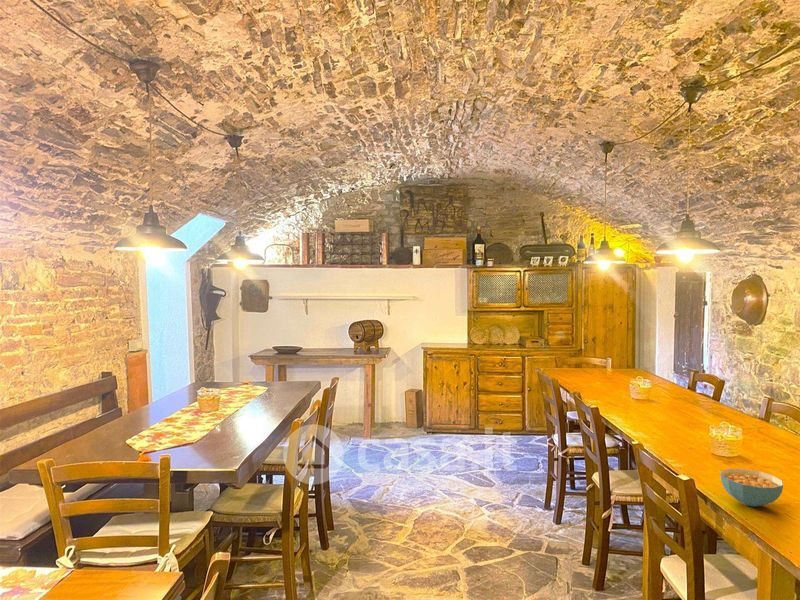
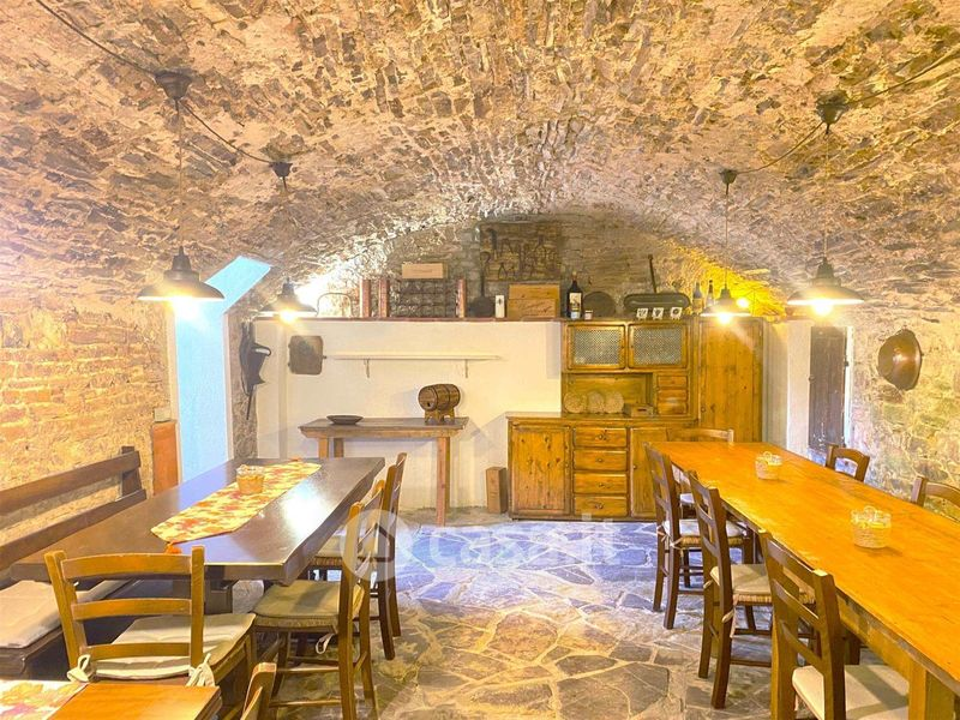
- cereal bowl (750, 490)
